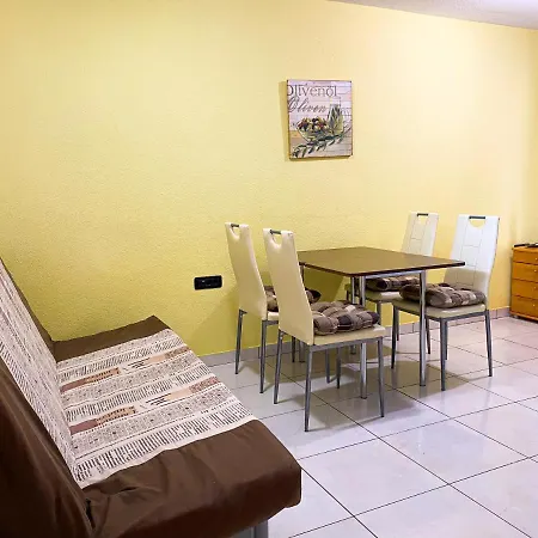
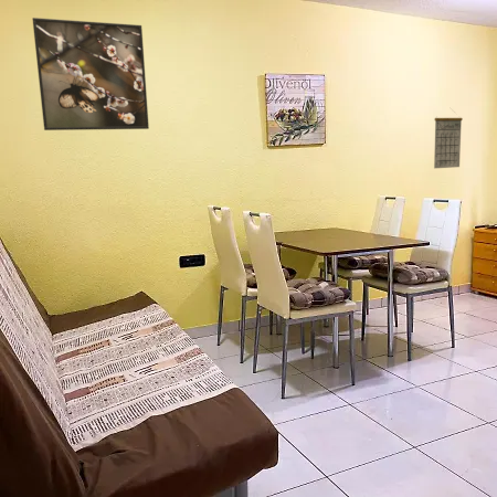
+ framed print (94, 76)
+ calendar (447, 137)
